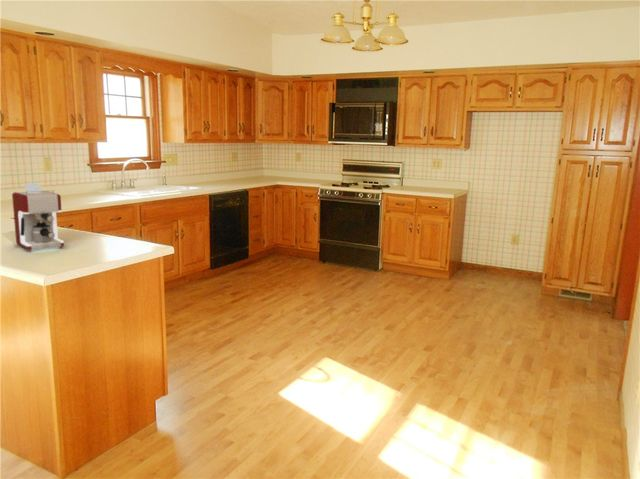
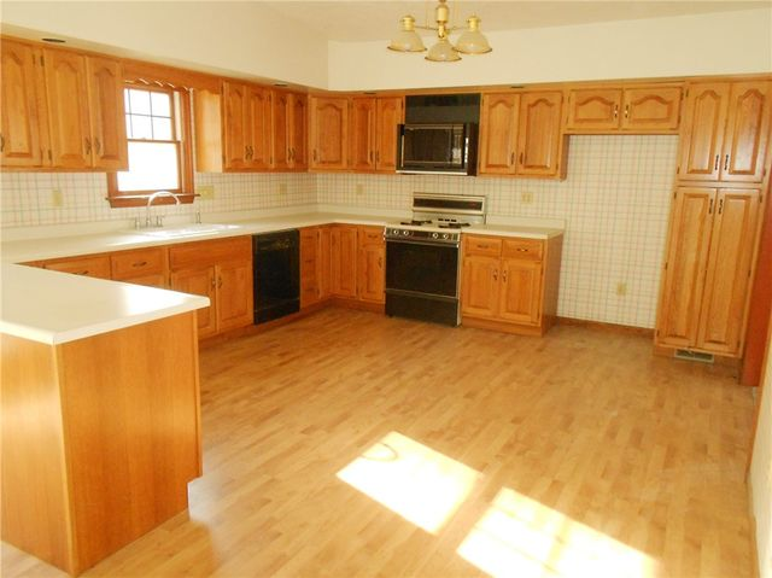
- coffee maker (41, 216)
